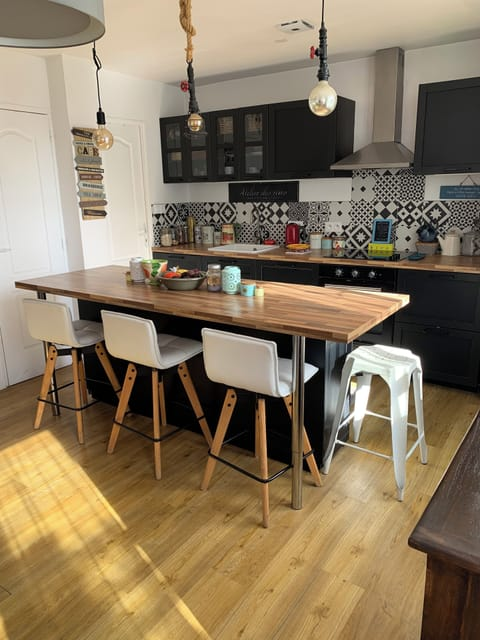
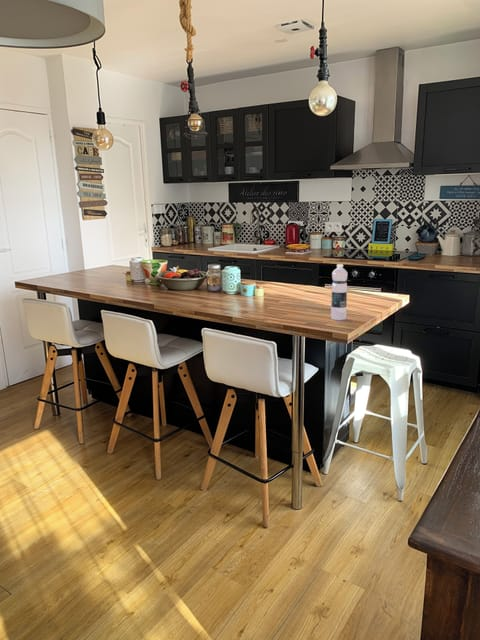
+ water bottle (339, 292)
